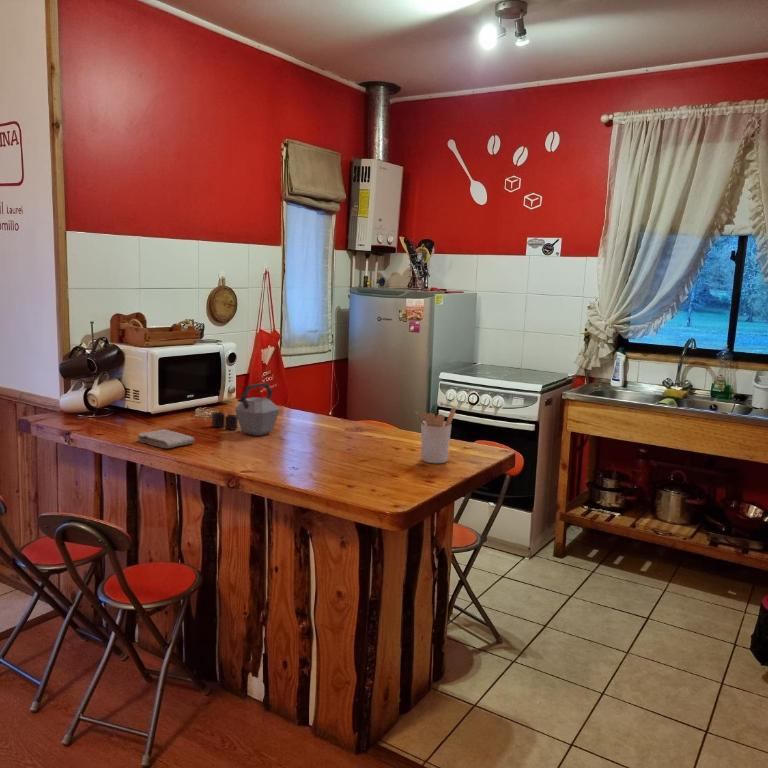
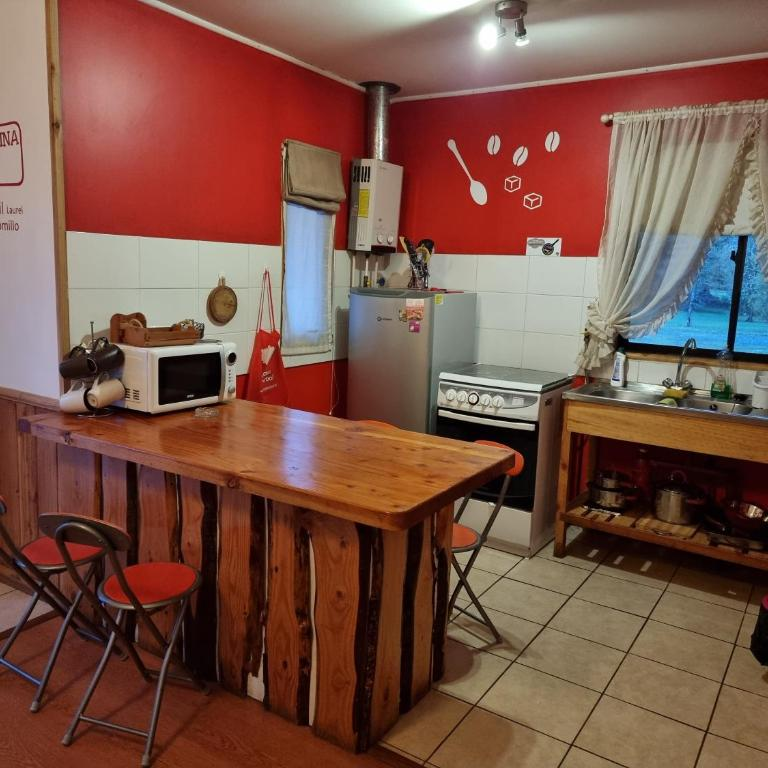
- utensil holder (434, 434)
- kettle (241, 406)
- washcloth (165, 438)
